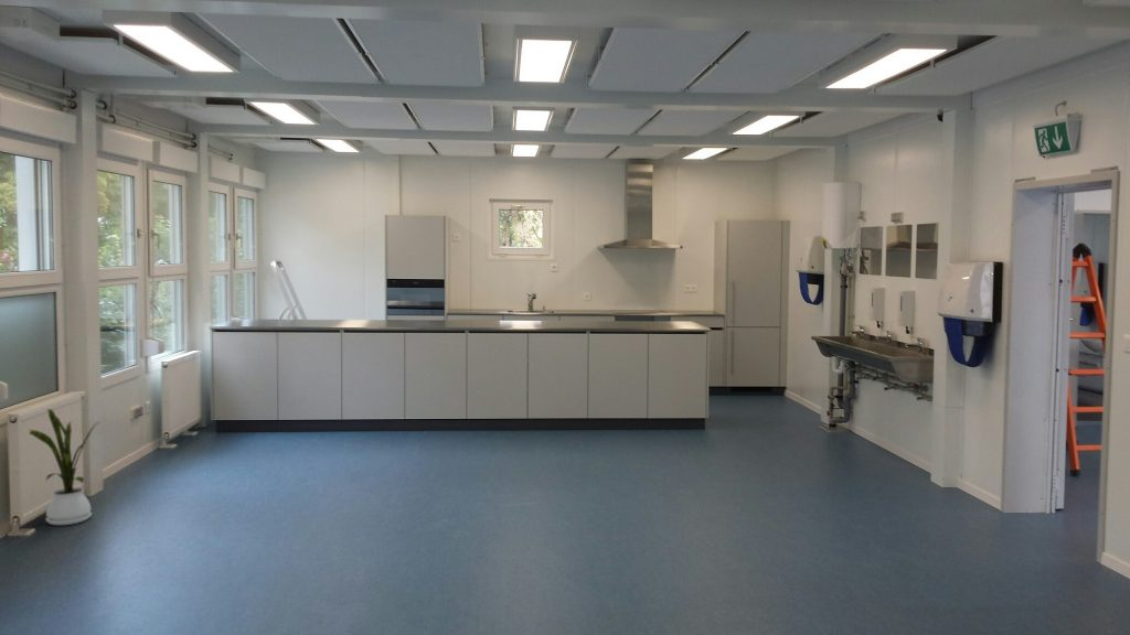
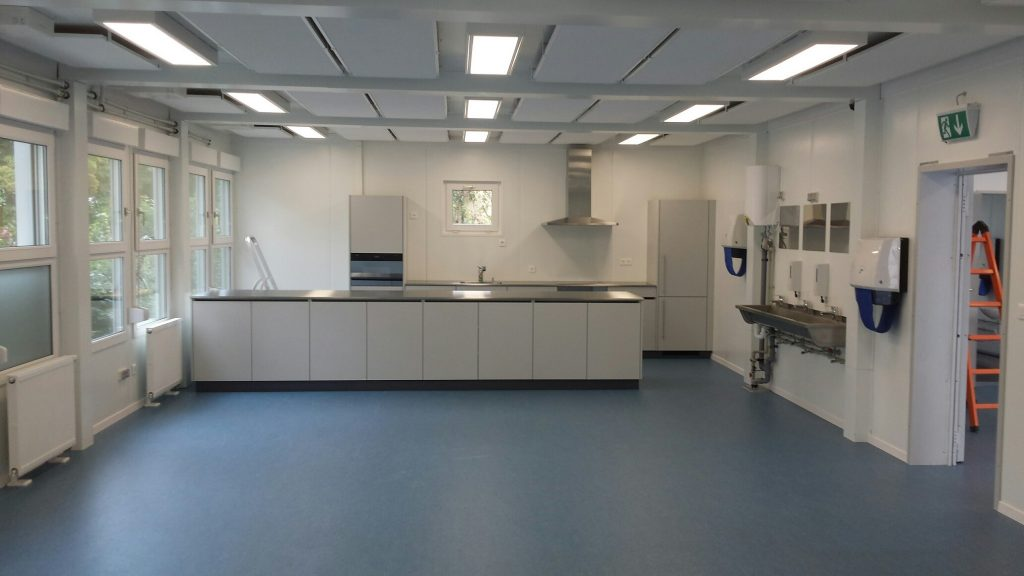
- house plant (64, 462)
